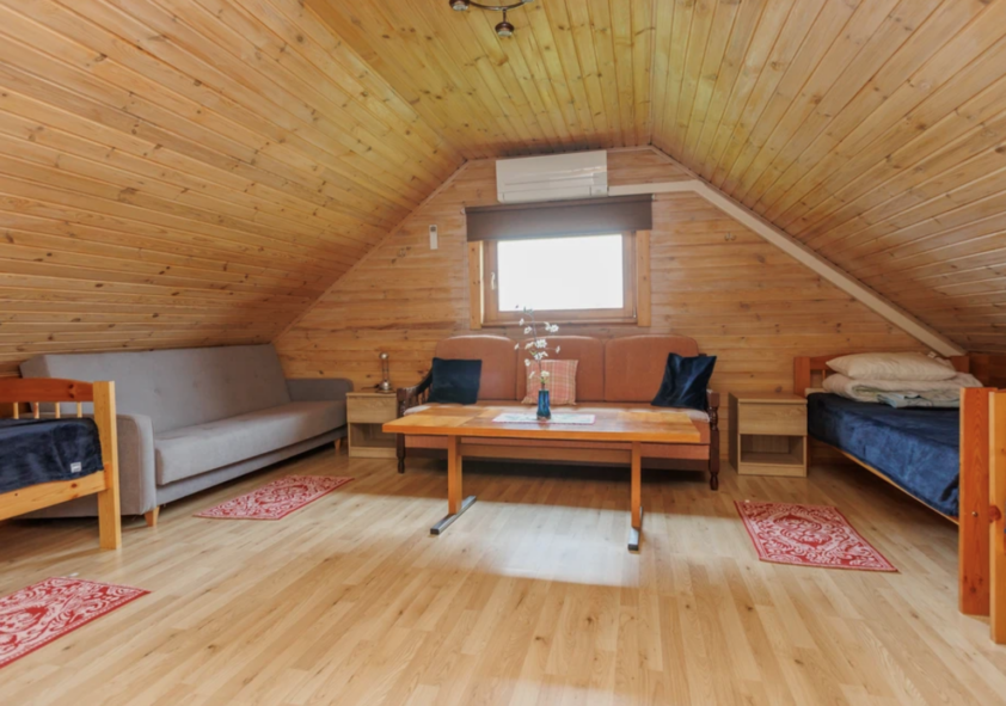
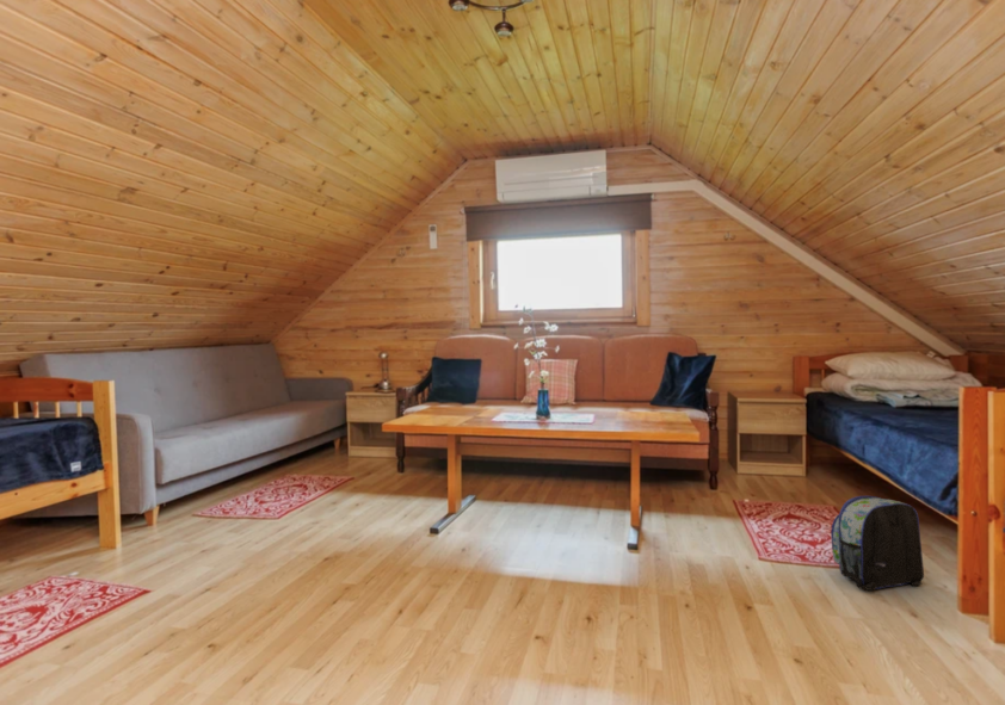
+ backpack (873, 537)
